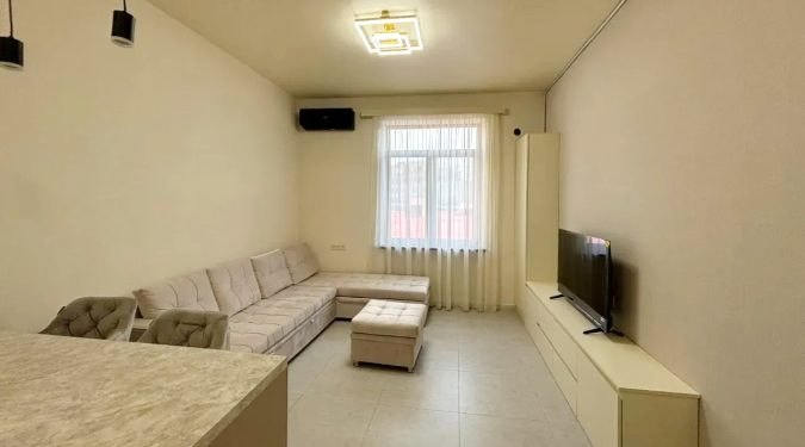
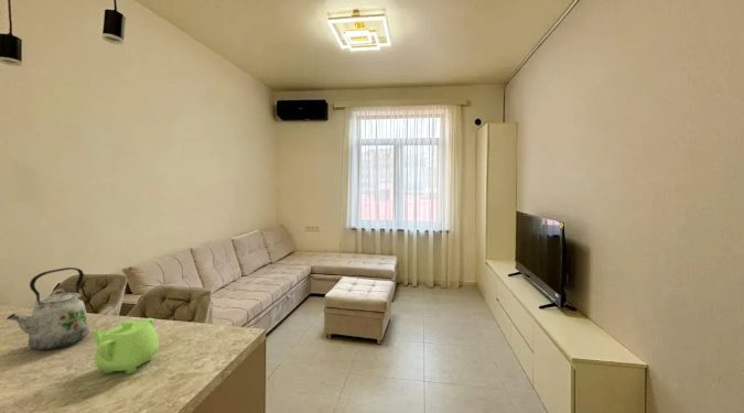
+ teapot (121, 343)
+ kettle (48, 308)
